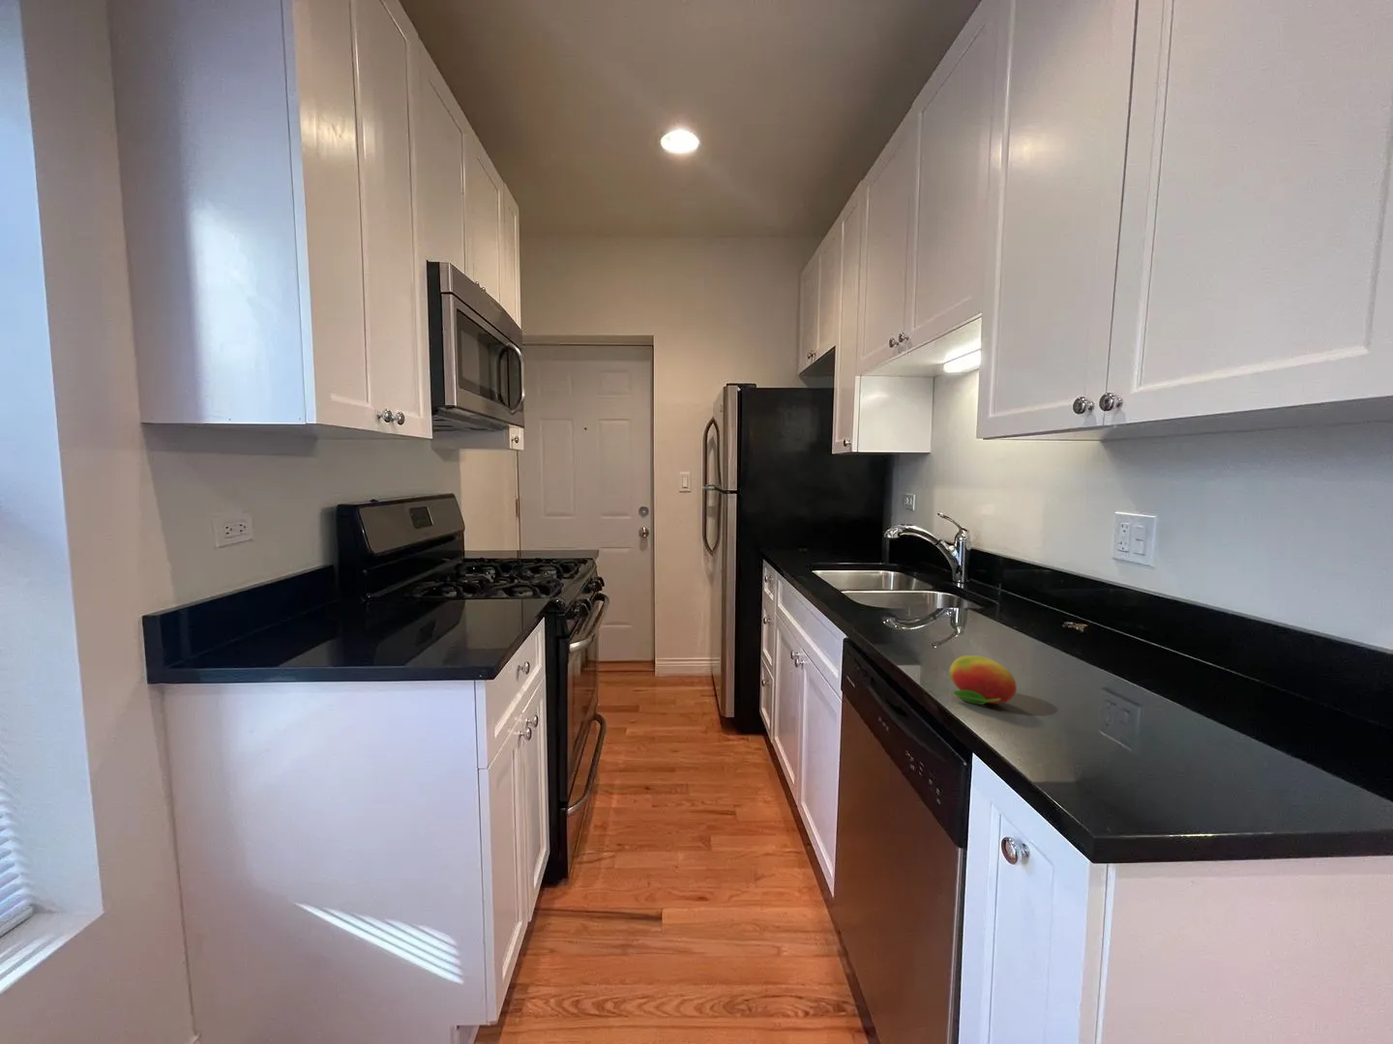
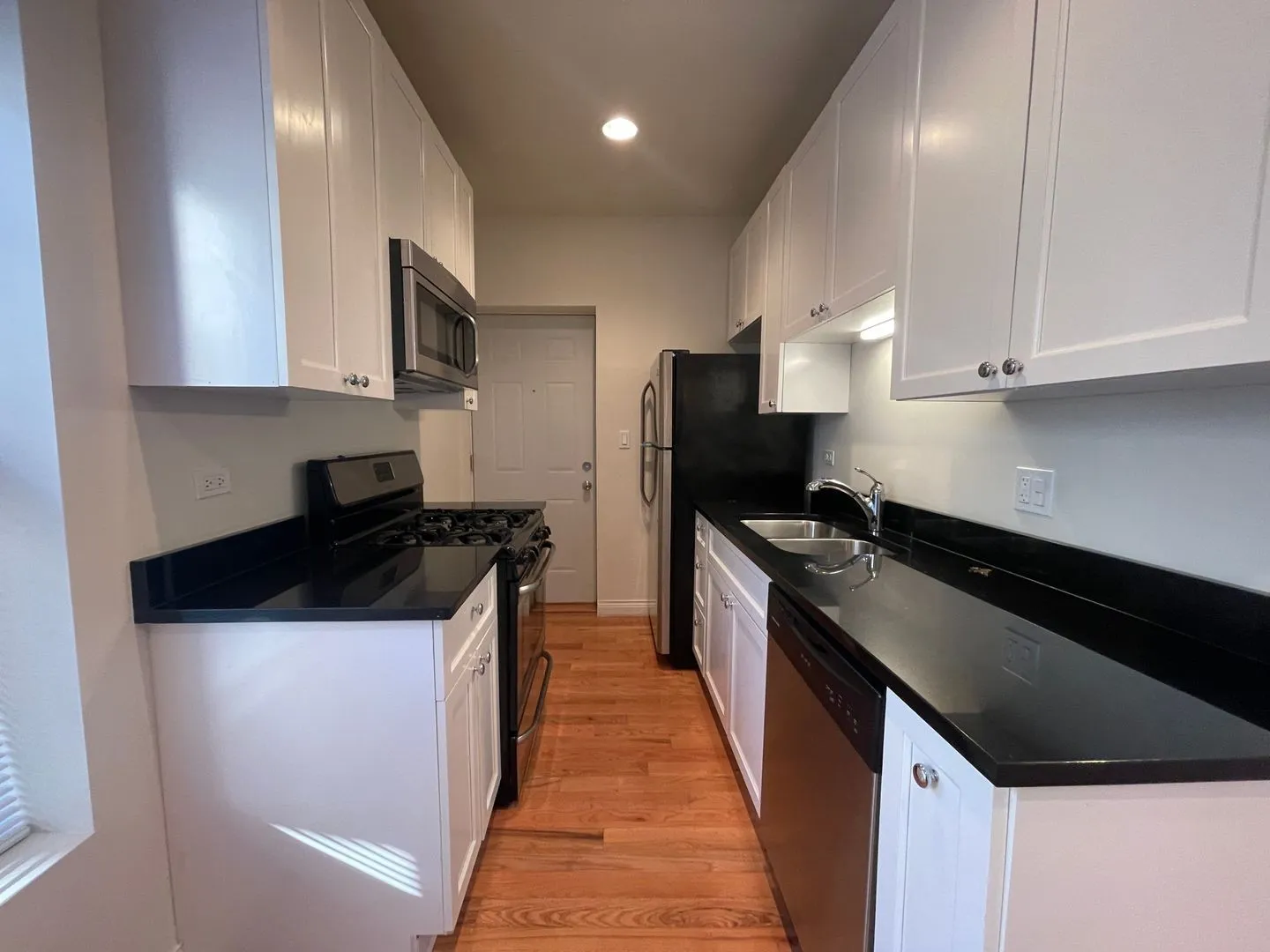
- fruit (981, 679)
